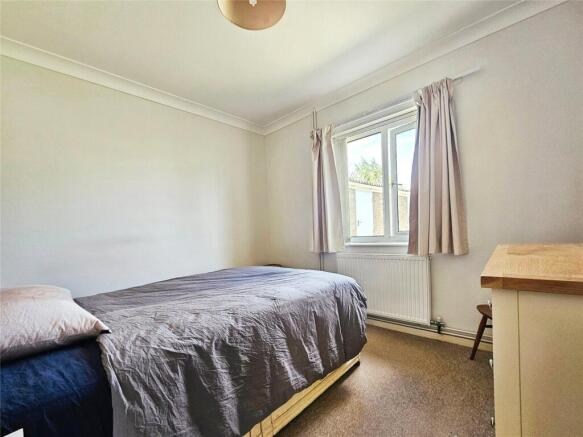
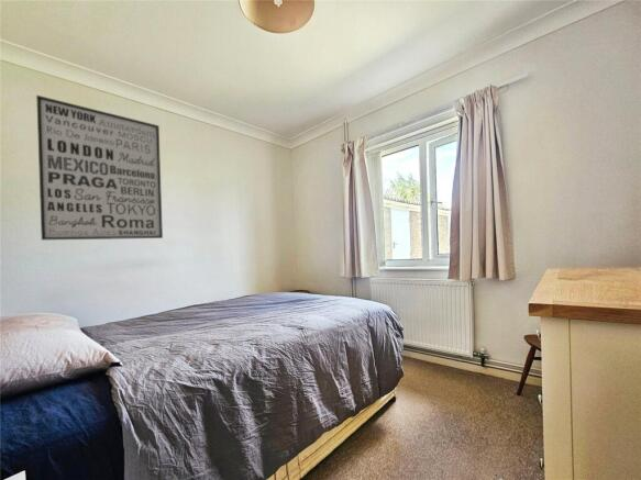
+ wall art (107, 176)
